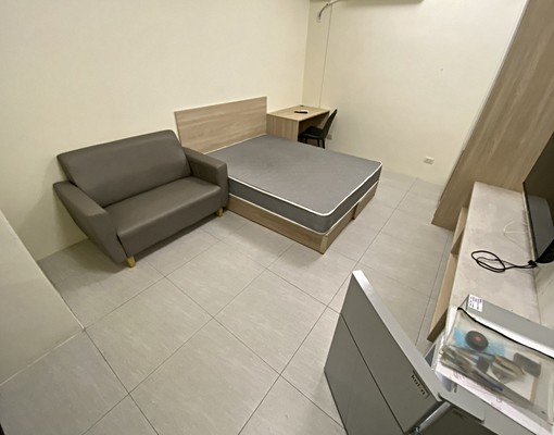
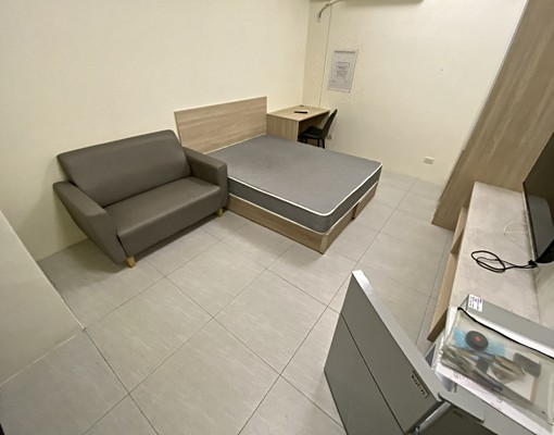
+ wall art (341, 71)
